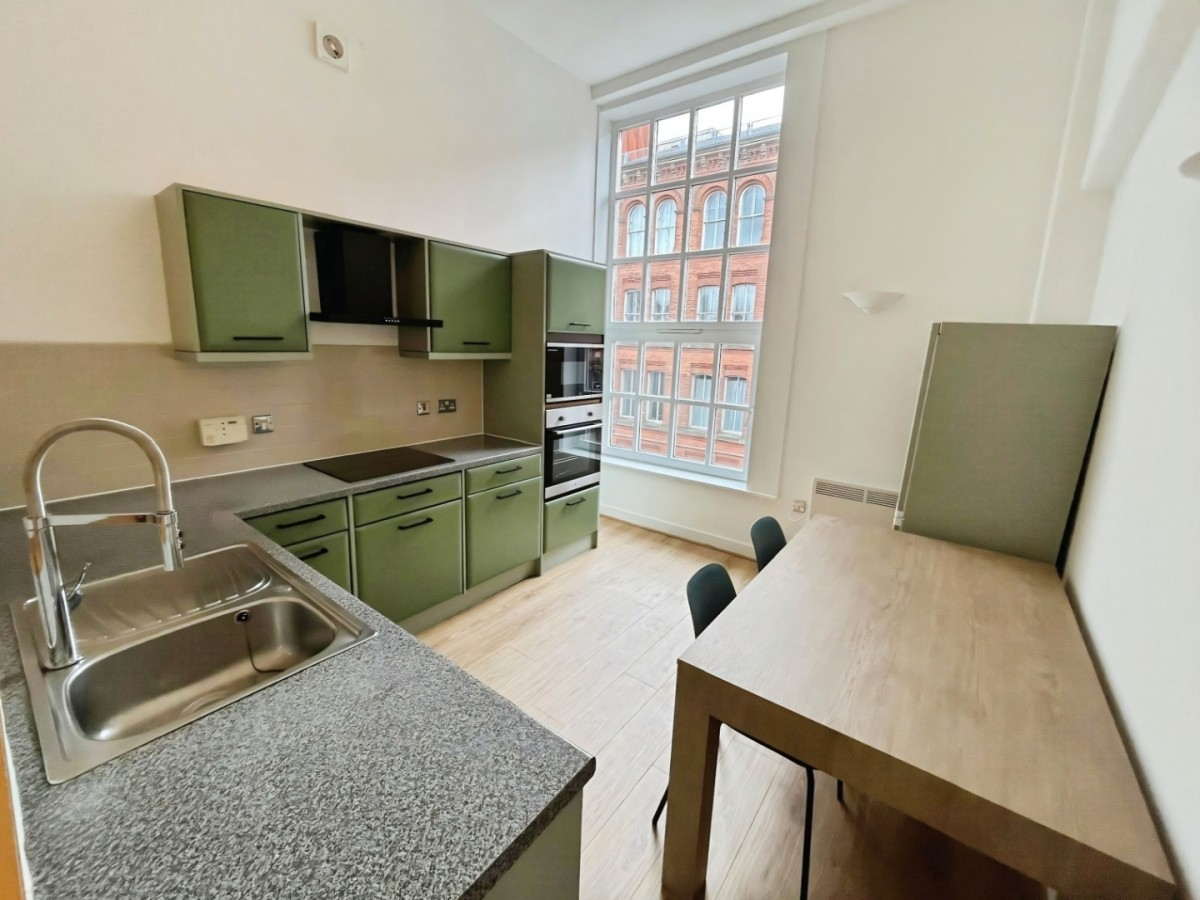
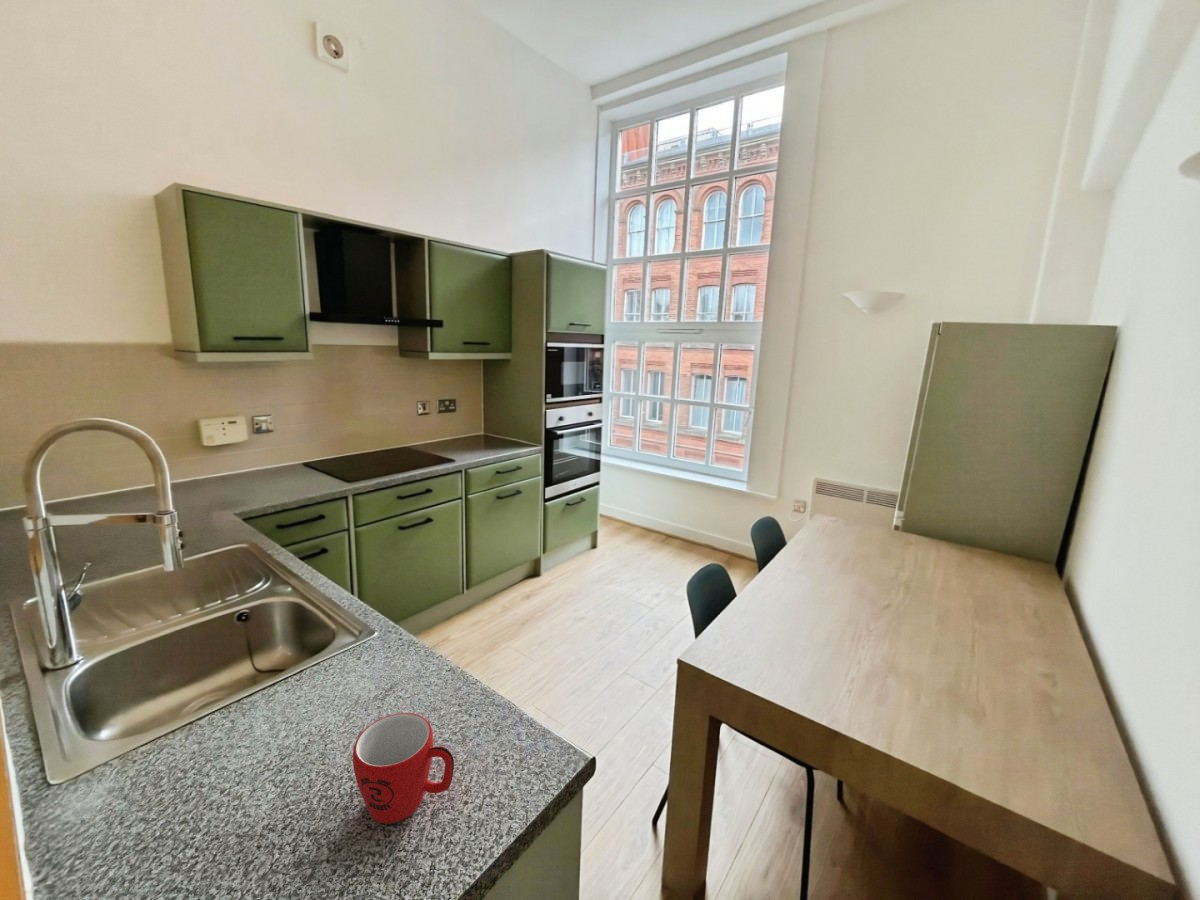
+ mug (407, 771)
